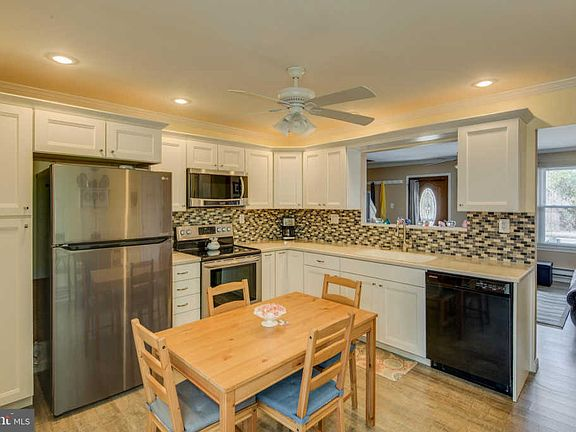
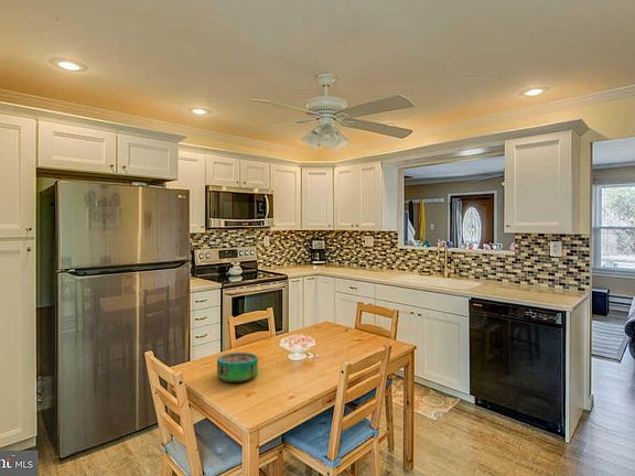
+ decorative bowl (237, 366)
